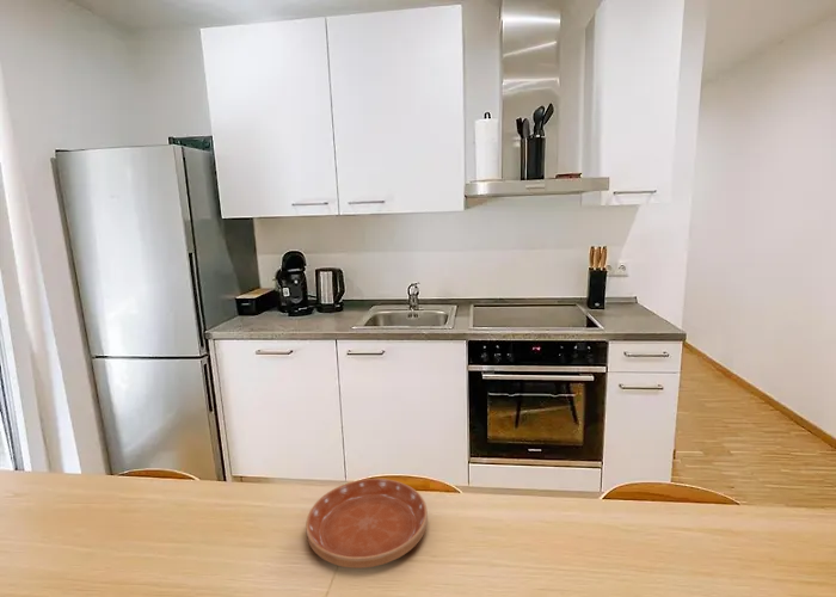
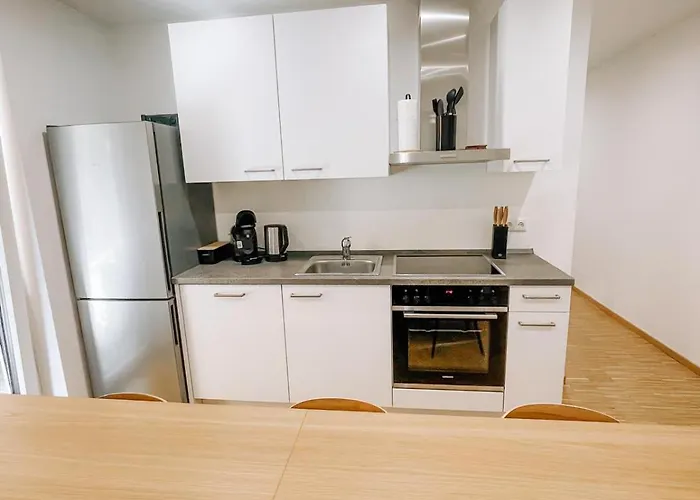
- saucer (367, 521)
